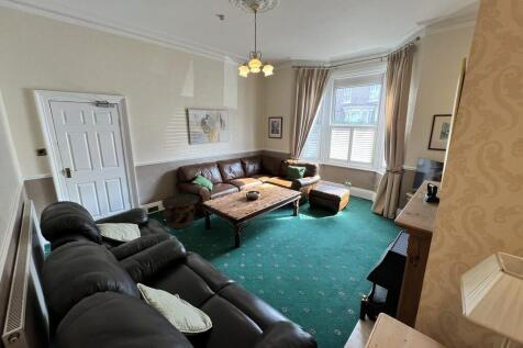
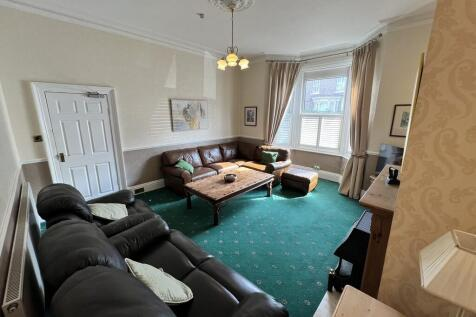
- side table (179, 210)
